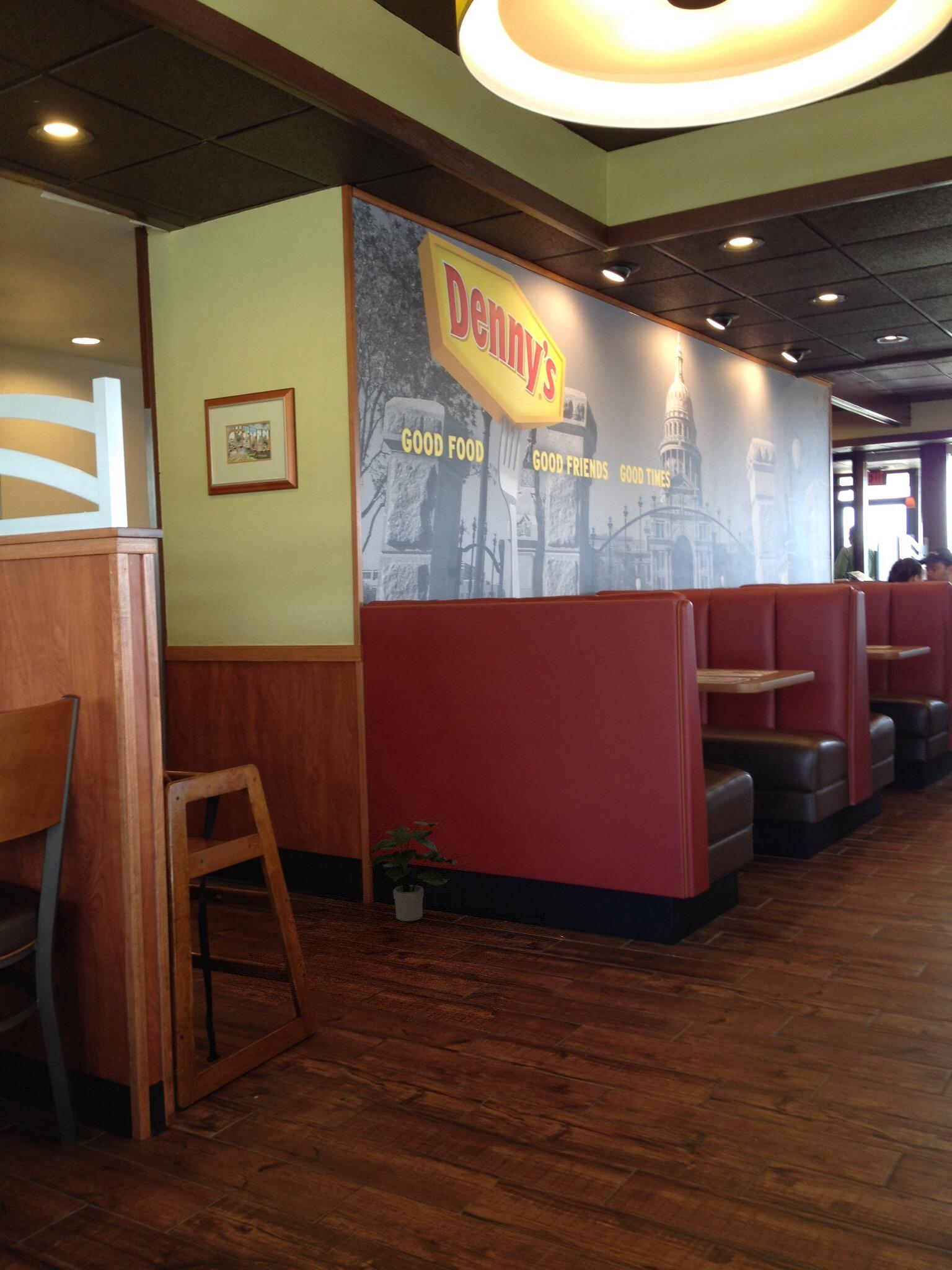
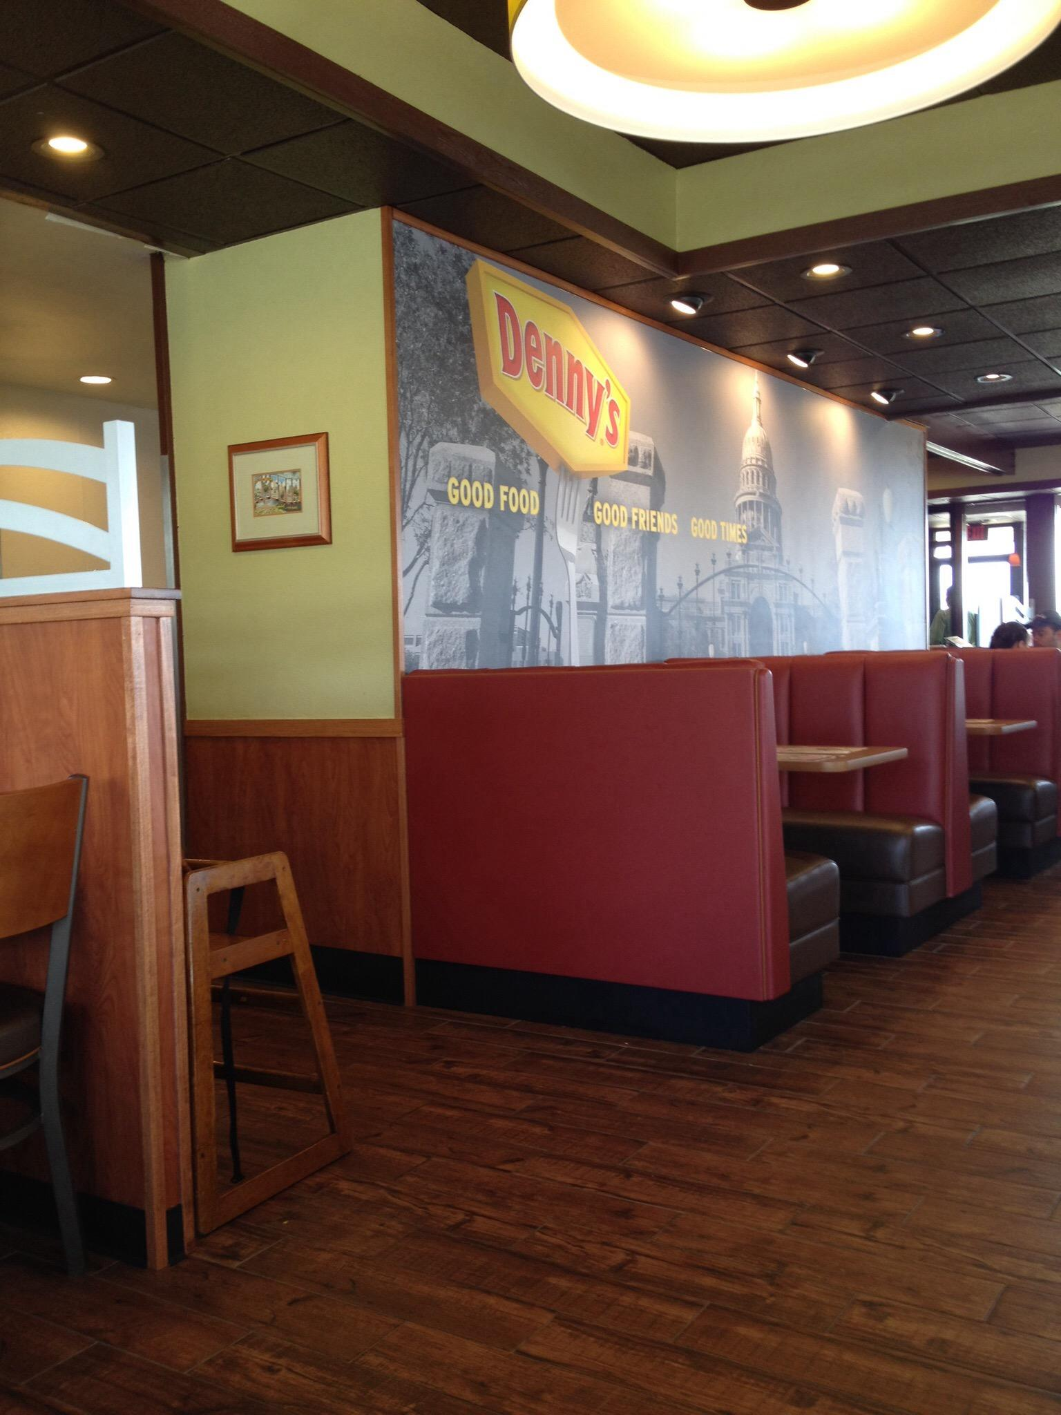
- potted plant (408, 869)
